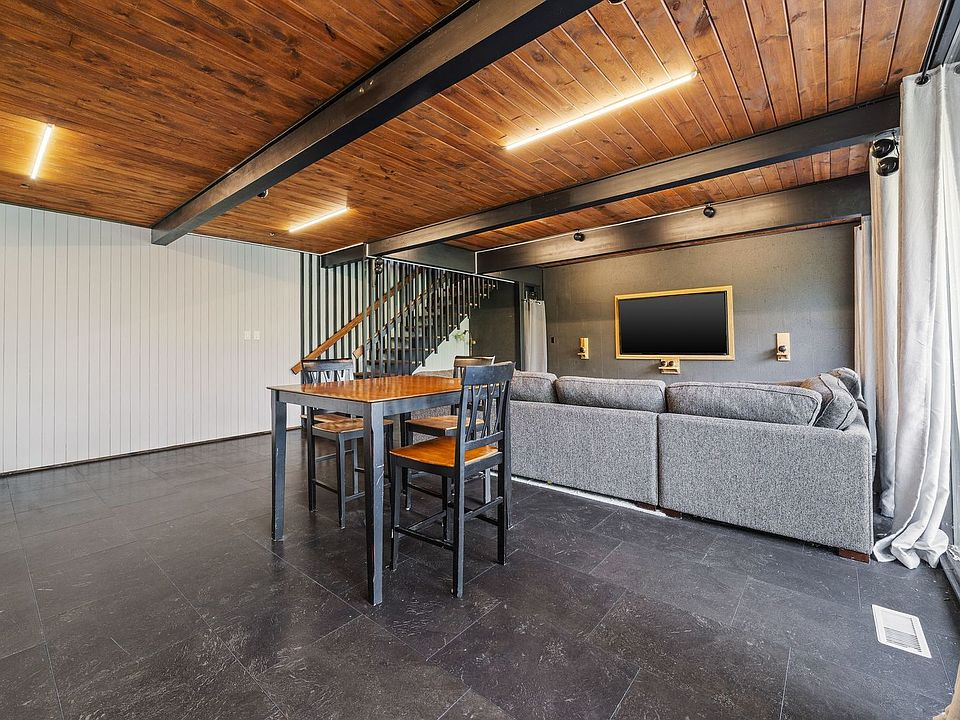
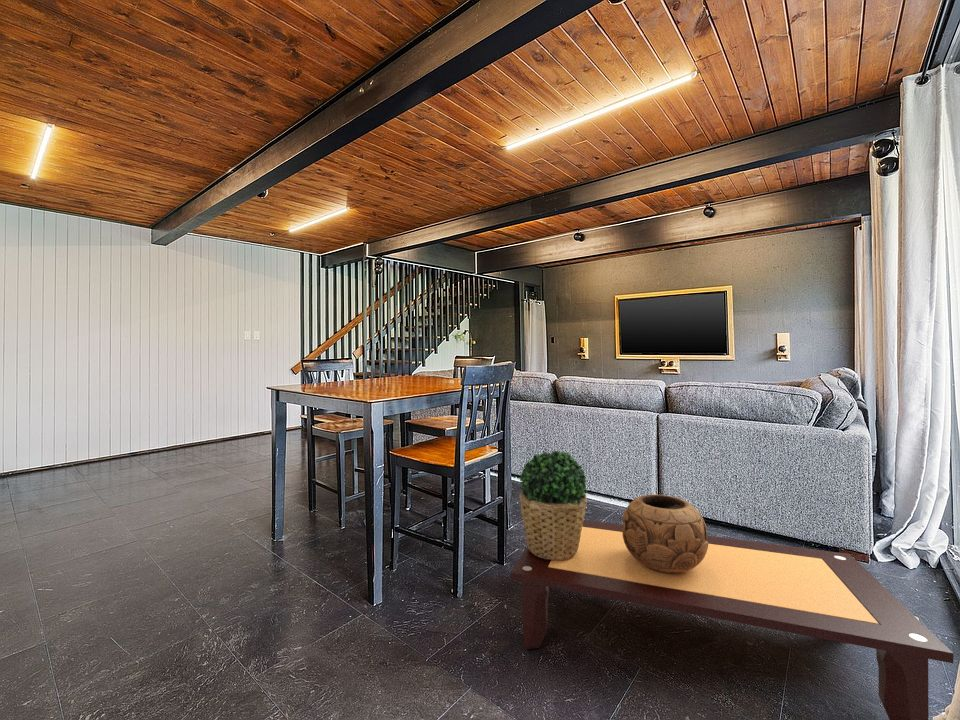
+ potted plant (552, 500)
+ decorative bowl (663, 532)
+ coffee table (687, 601)
